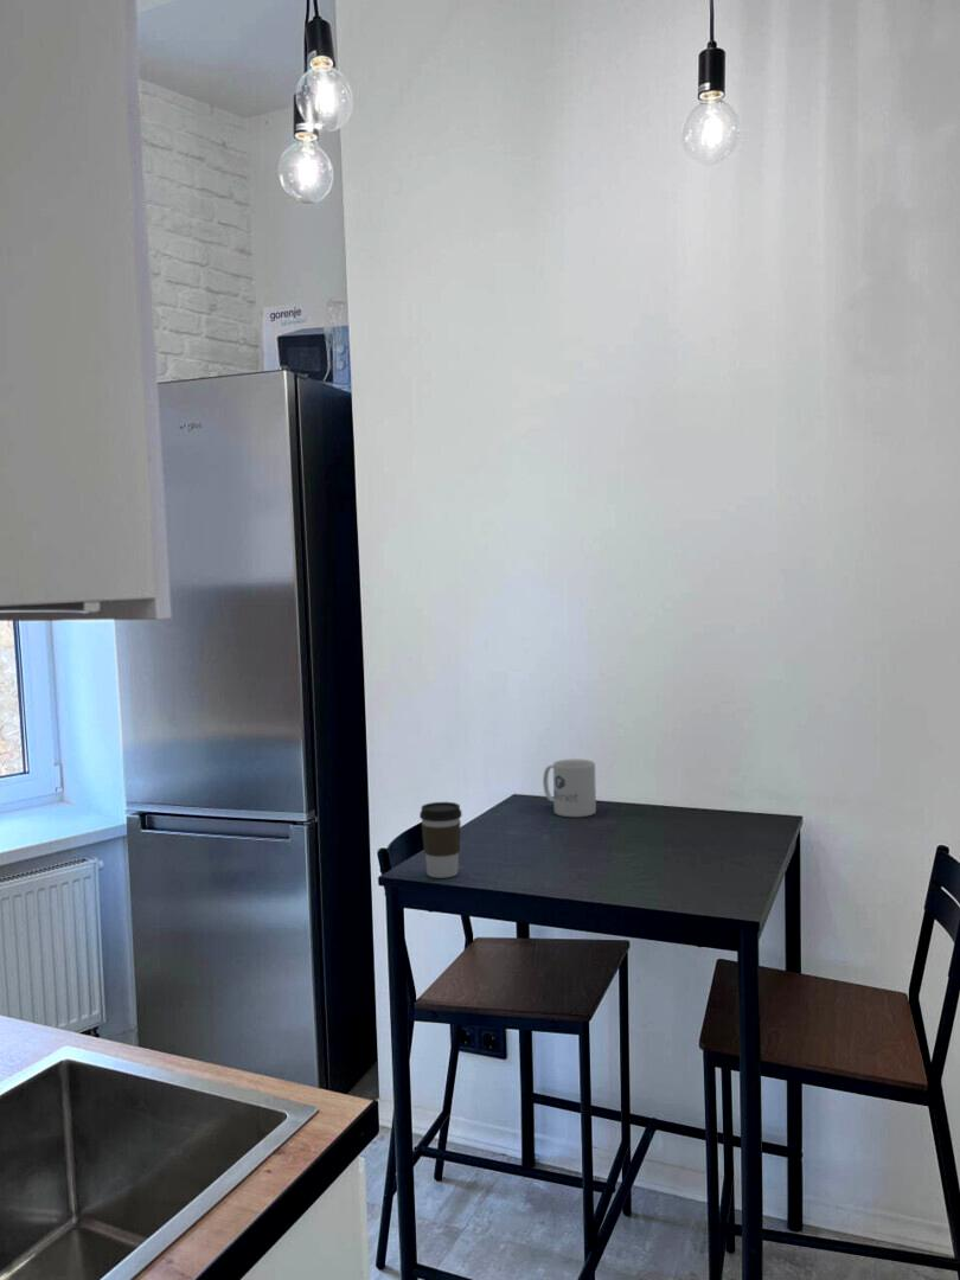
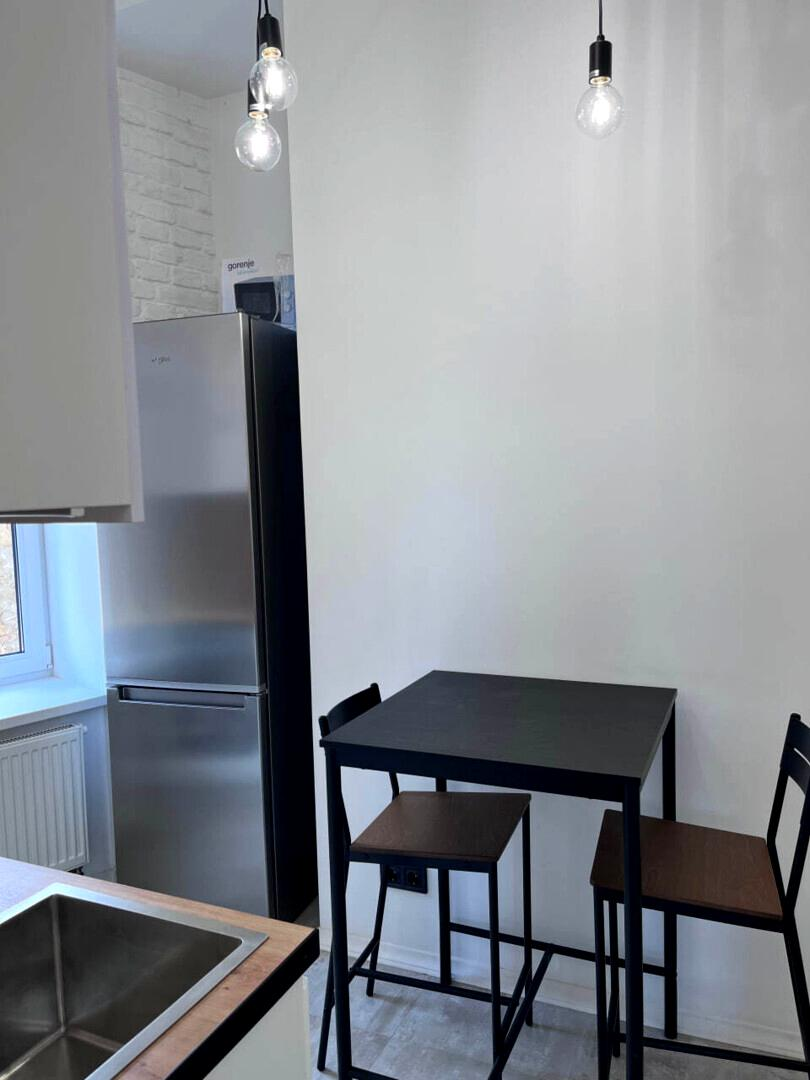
- mug (570, 786)
- coffee cup (441, 839)
